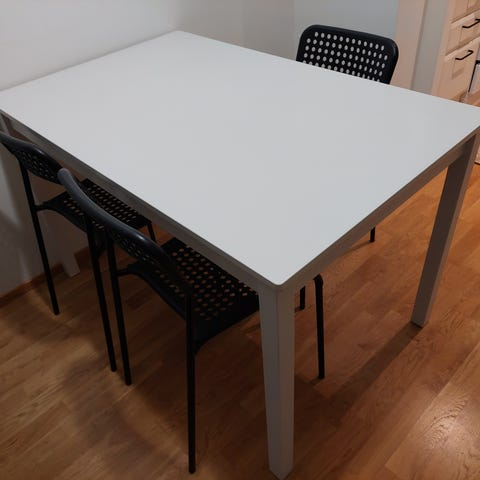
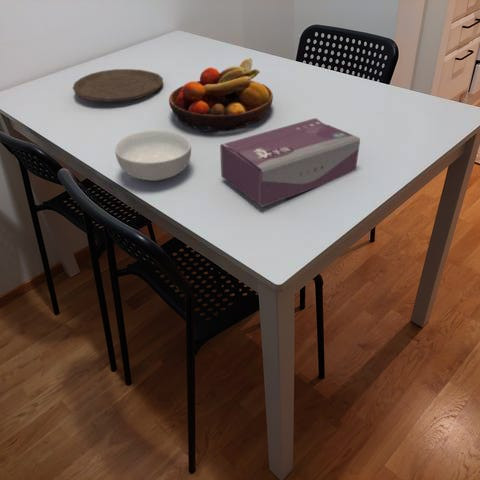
+ plate (118, 85)
+ tissue box (289, 157)
+ fruit bowl (220, 90)
+ cereal bowl (154, 159)
